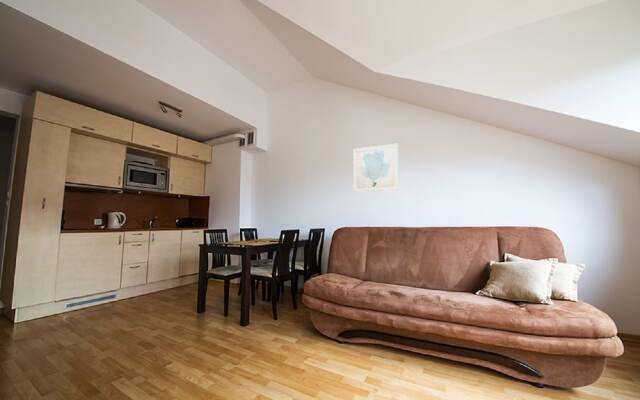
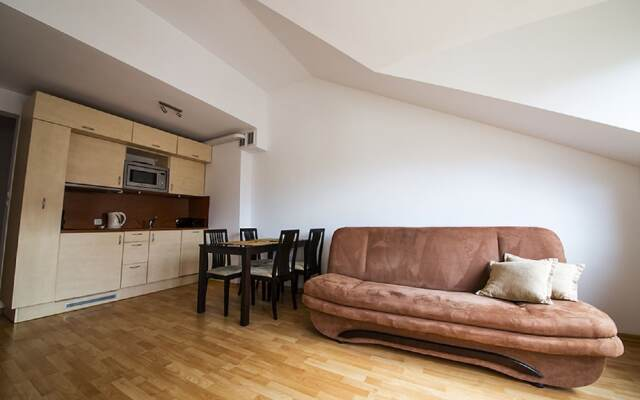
- wall art (374, 168)
